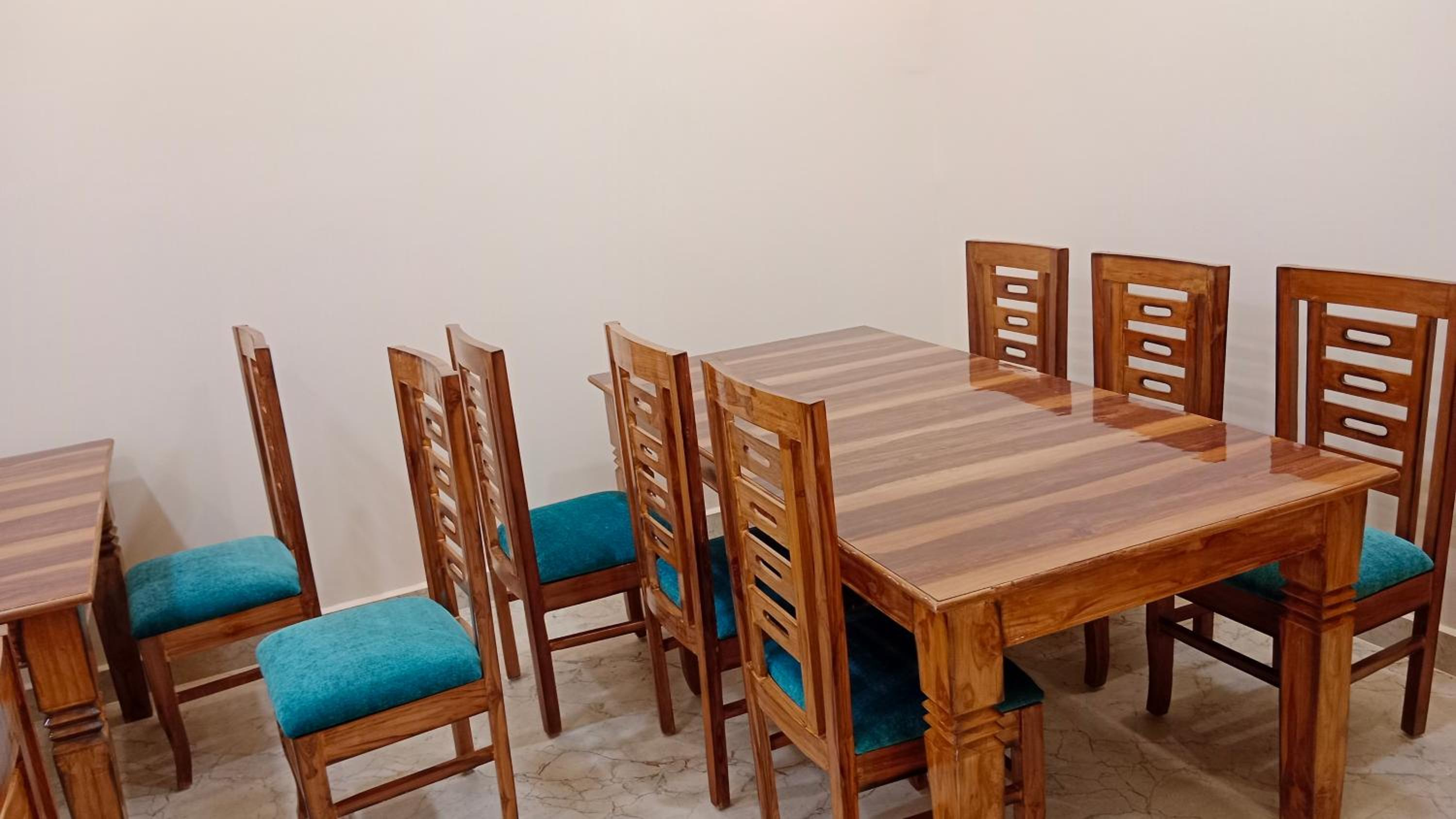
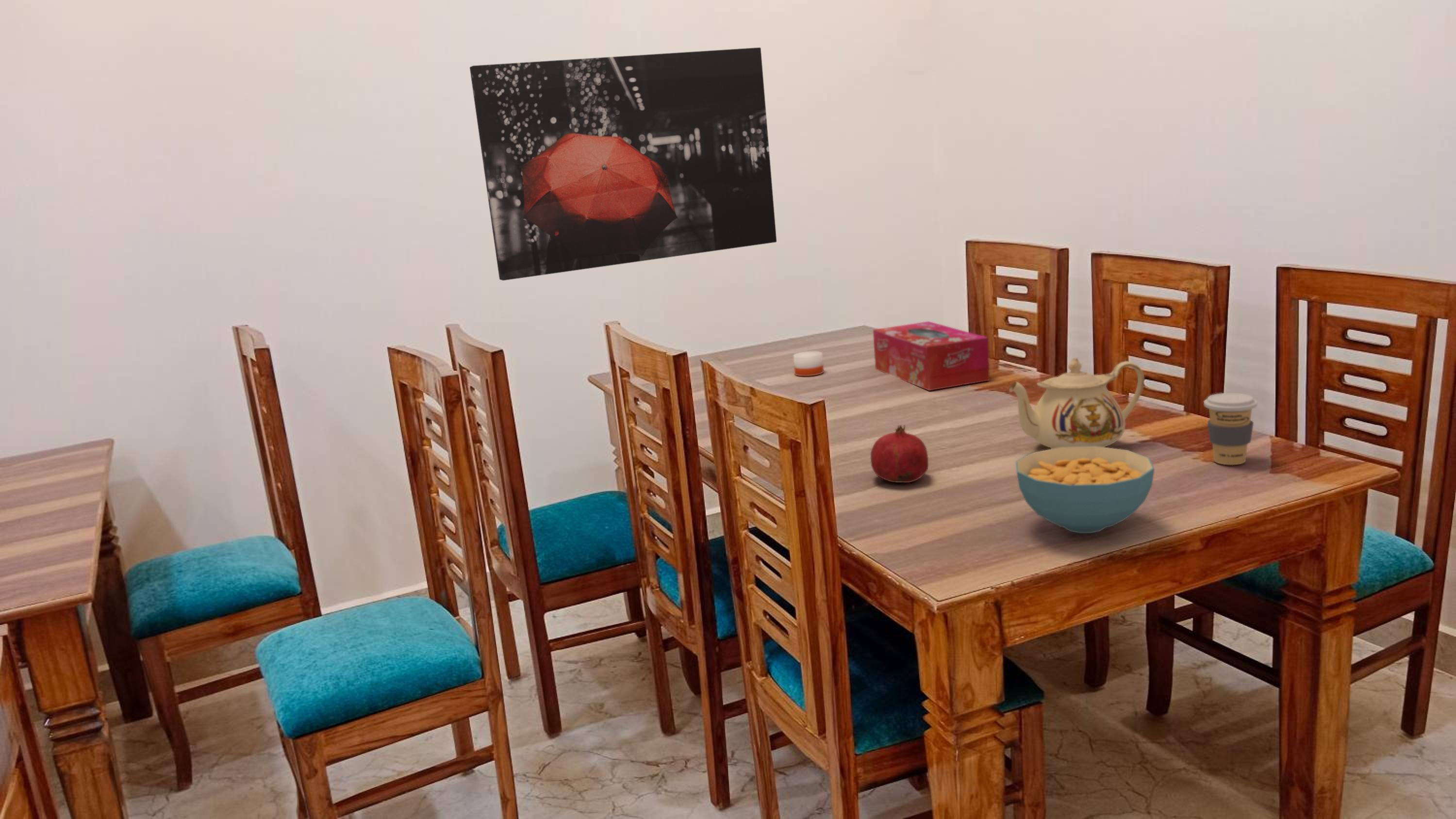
+ candle (808, 353)
+ tissue box (929, 354)
+ coffee cup (1230, 429)
+ wall art (633, 160)
+ fruit (899, 453)
+ cereal bowl (1084, 495)
+ teapot (1076, 403)
